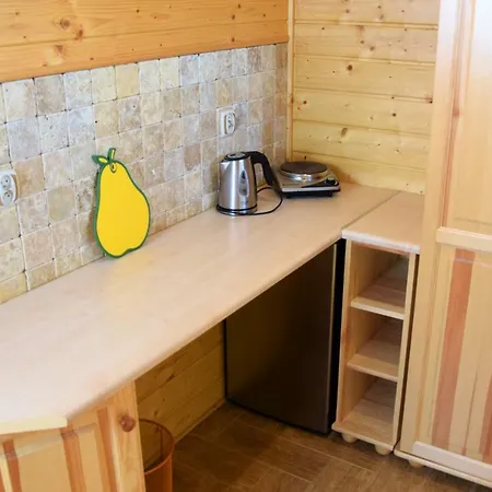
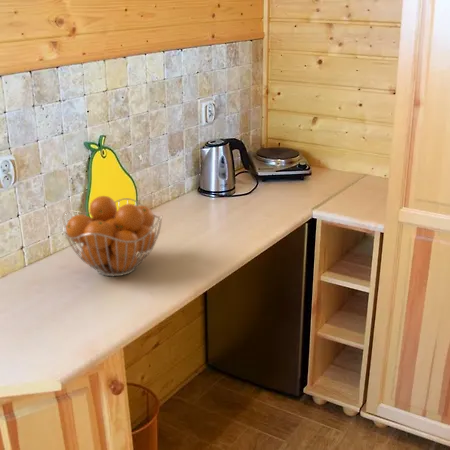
+ fruit basket (113, 235)
